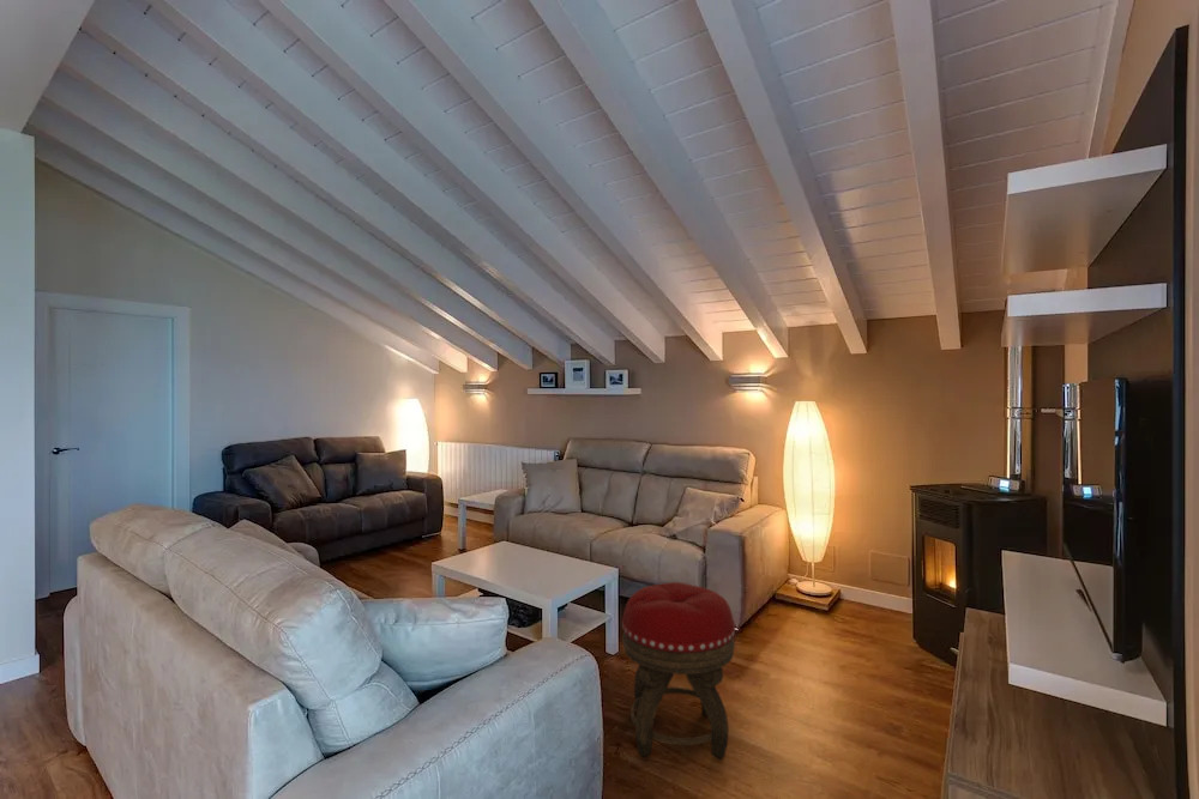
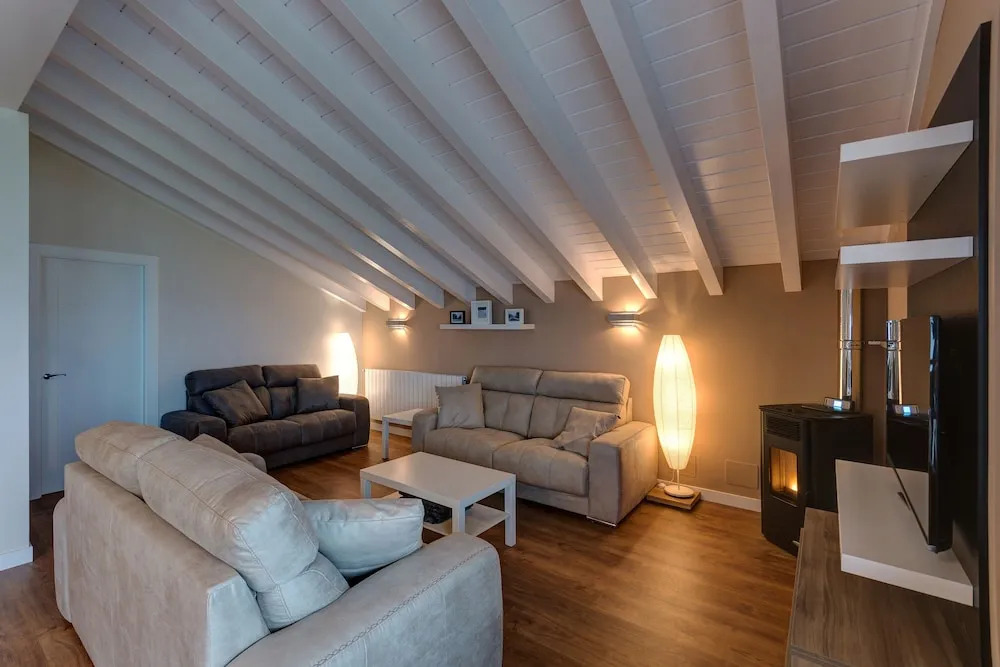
- footstool (677, 662)
